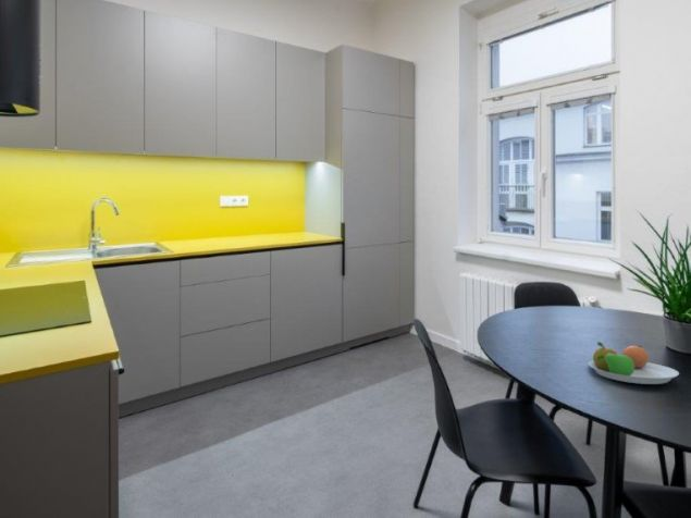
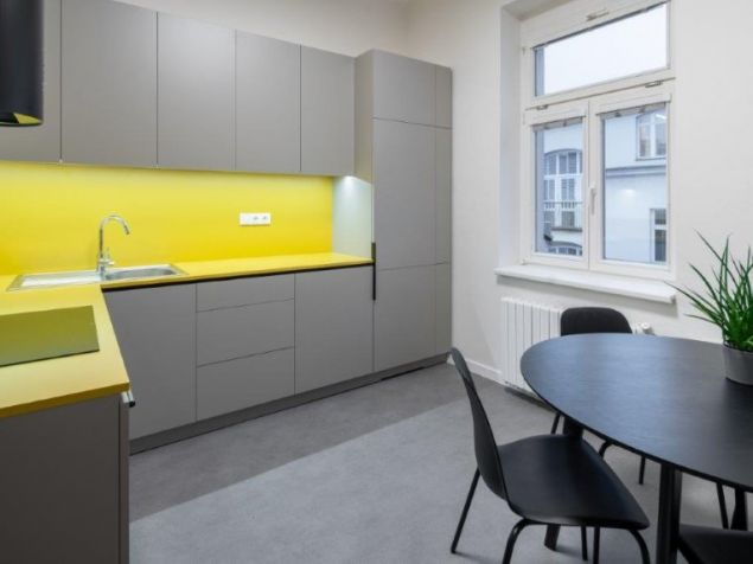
- fruit bowl (628, 360)
